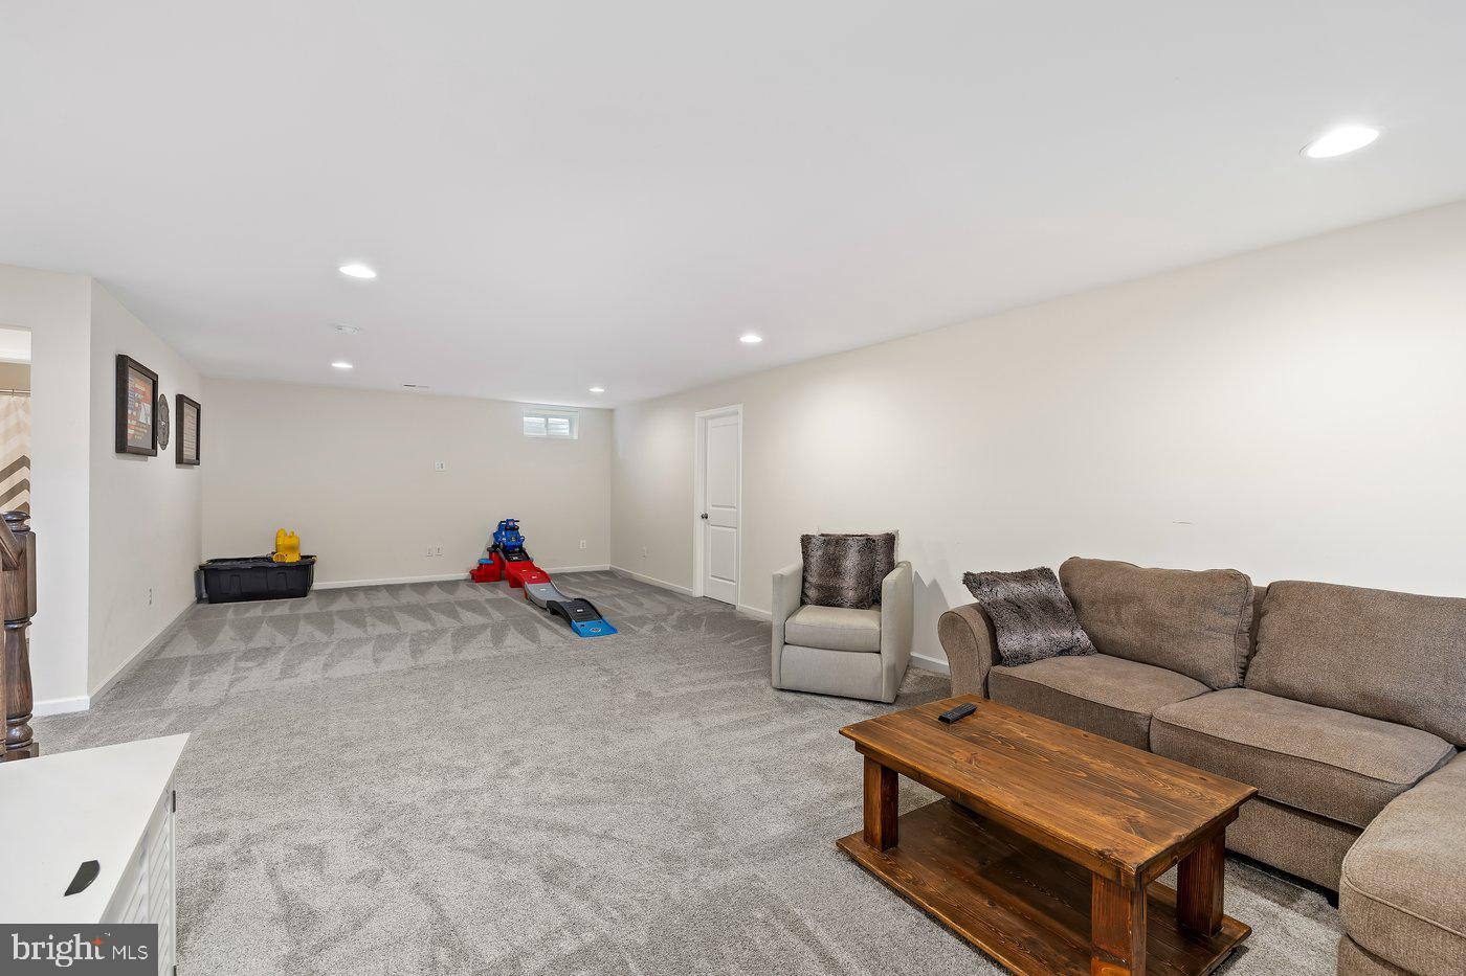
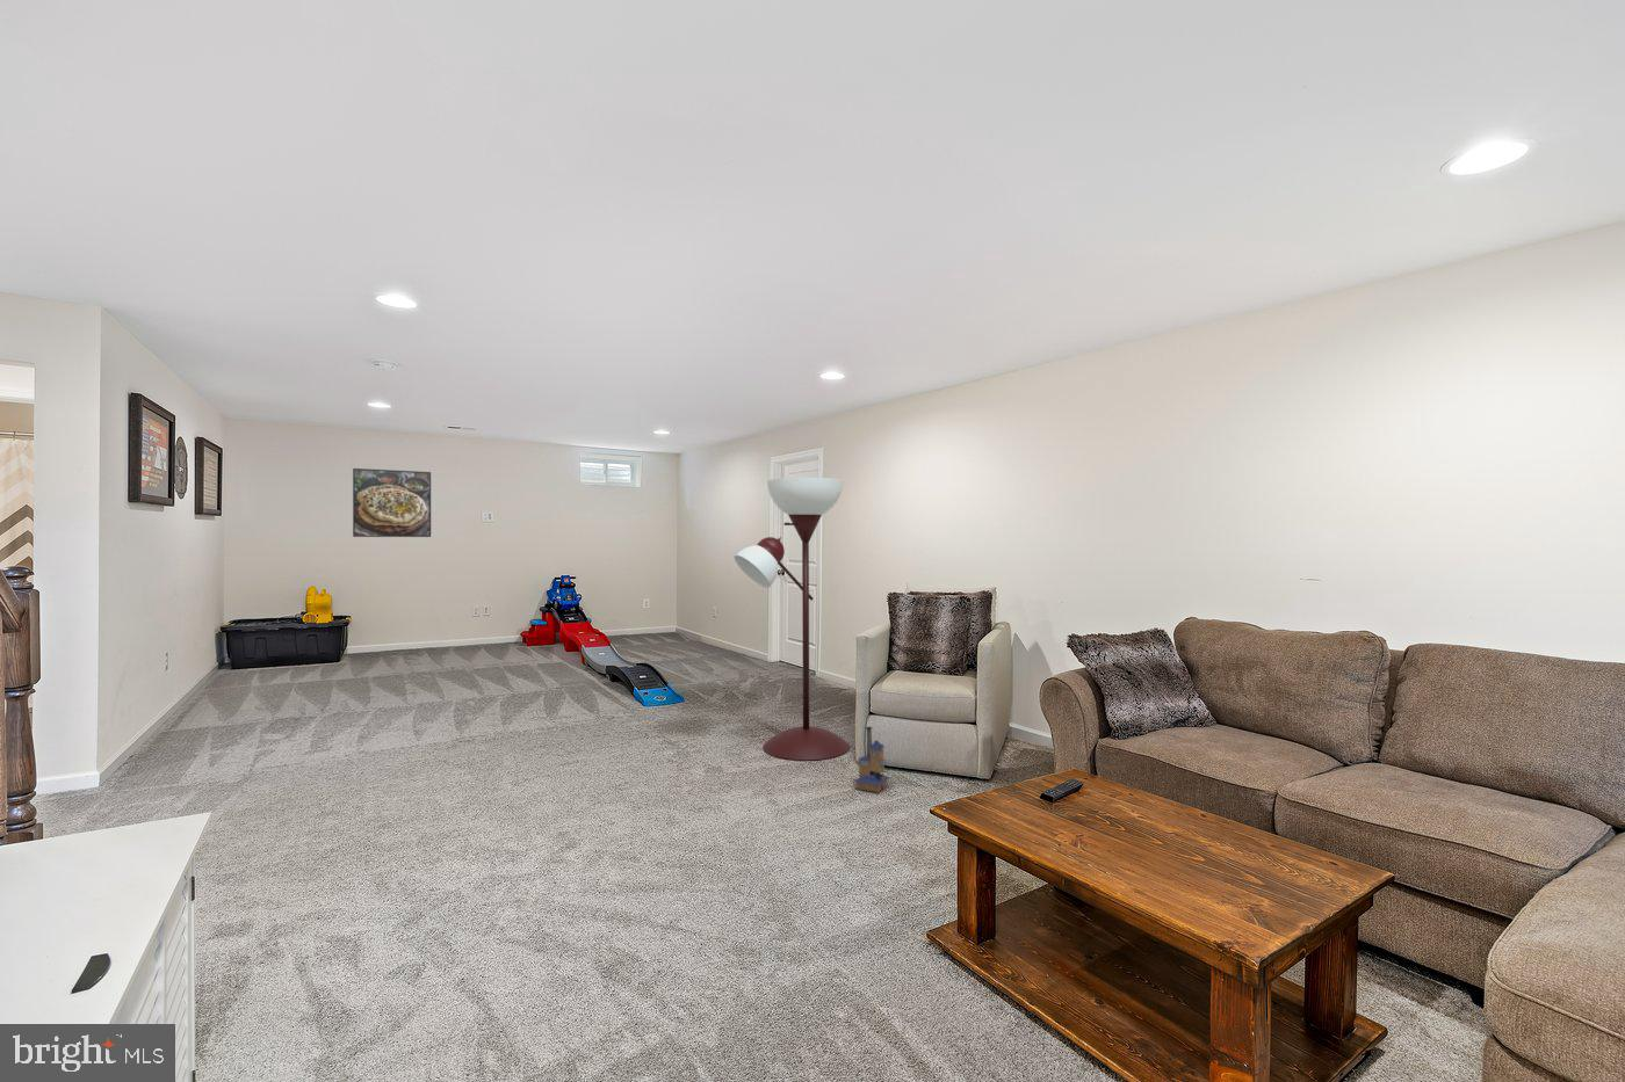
+ floor lamp (802, 615)
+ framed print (393, 504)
+ toy house (871, 757)
